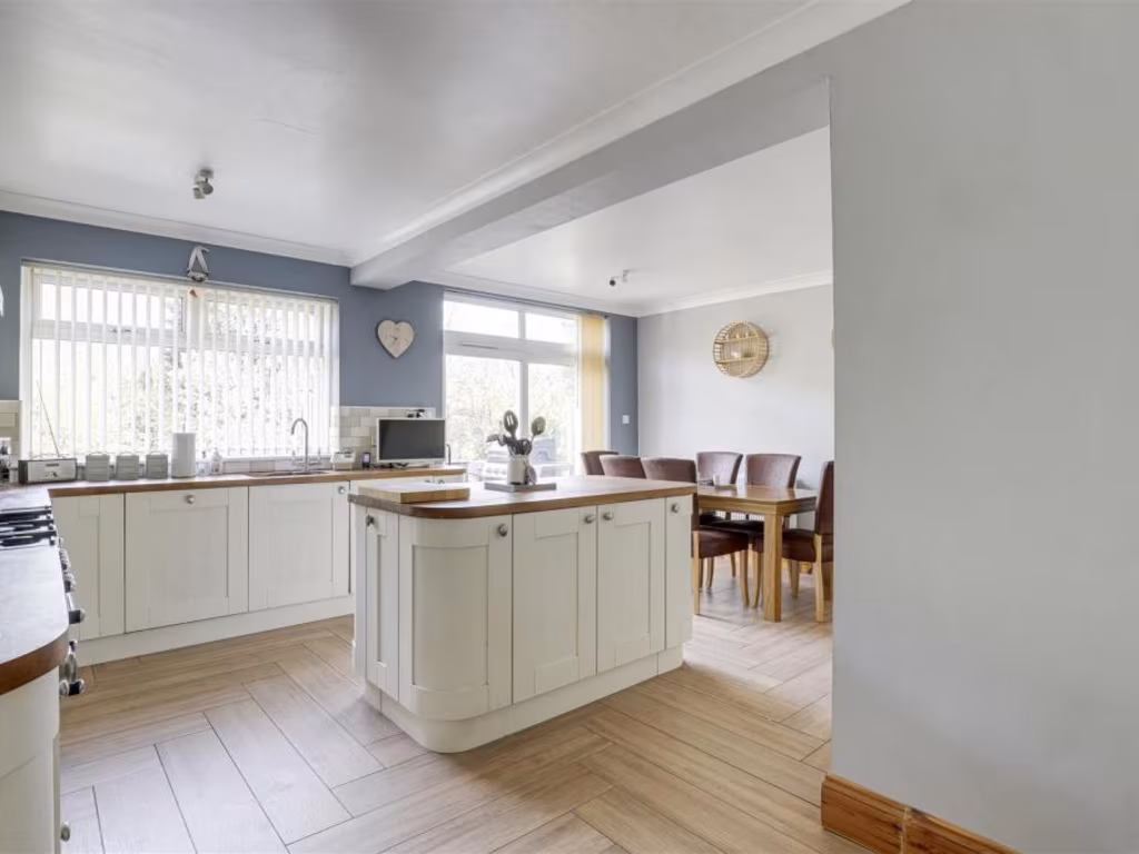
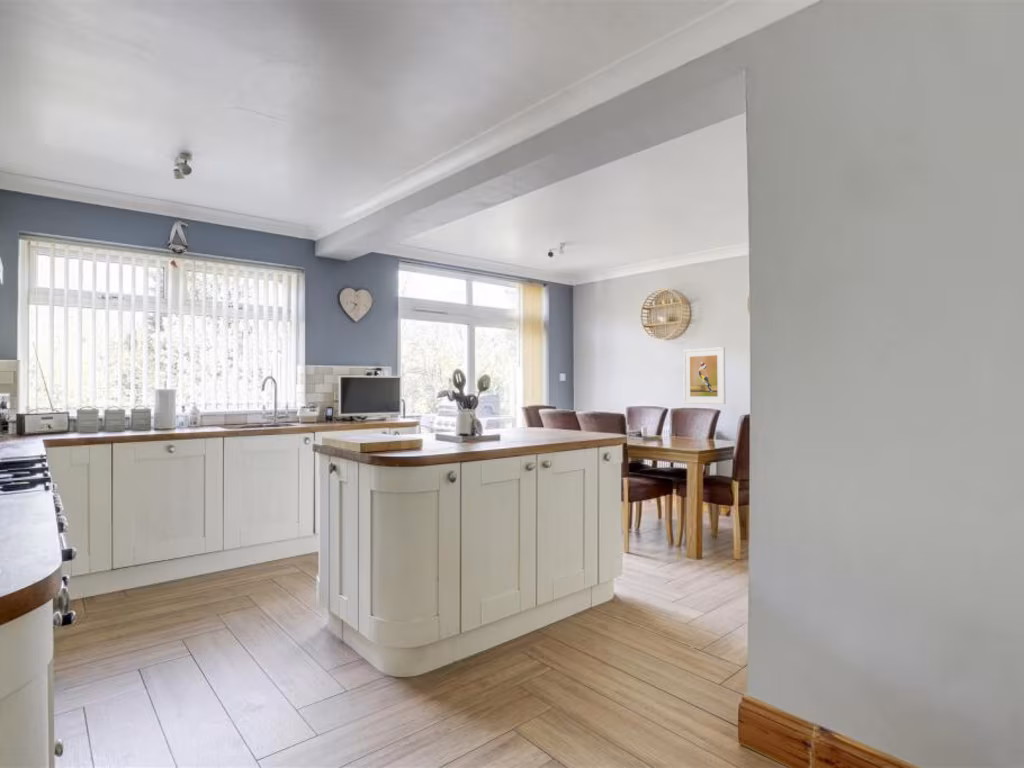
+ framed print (703, 376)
